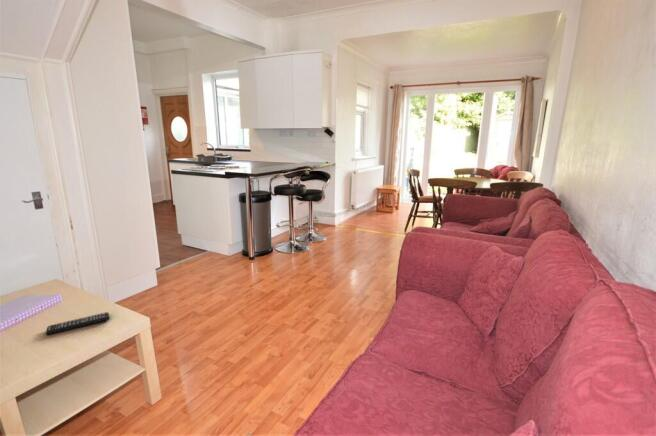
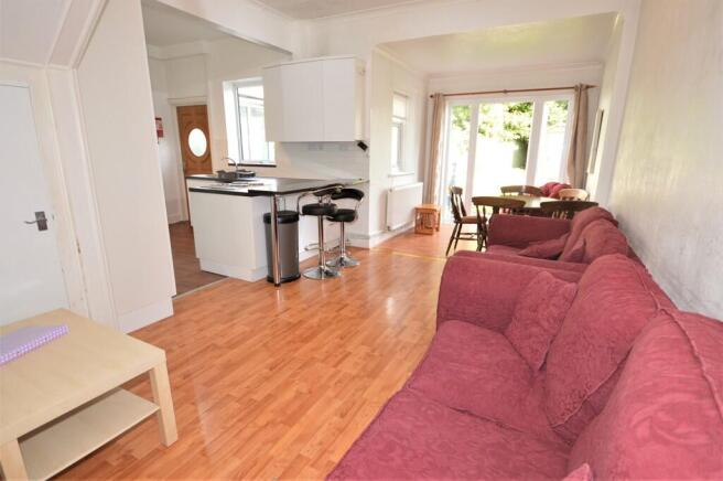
- remote control (79, 323)
